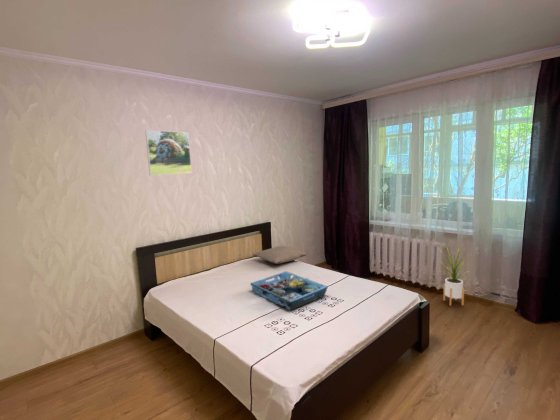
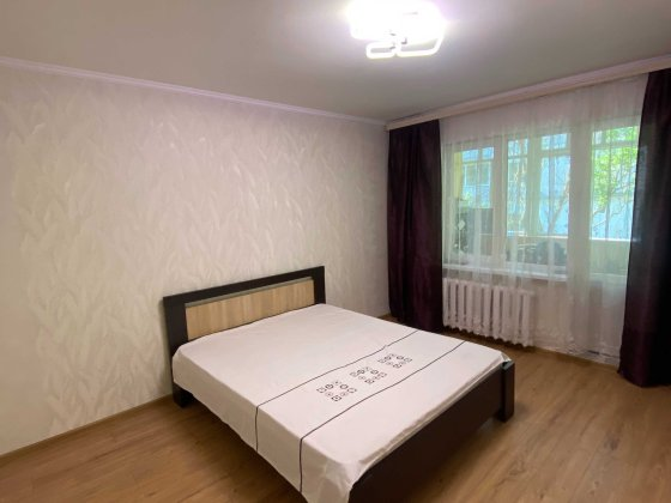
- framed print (169, 153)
- house plant (455, 273)
- serving tray (288, 288)
- pillow (279, 254)
